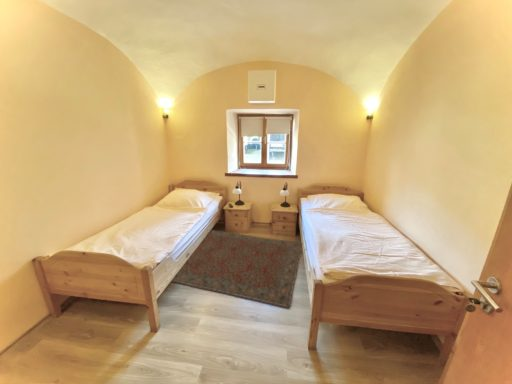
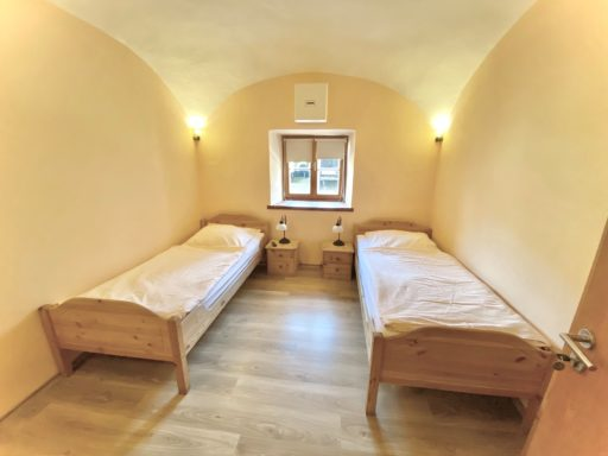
- rug (221, 254)
